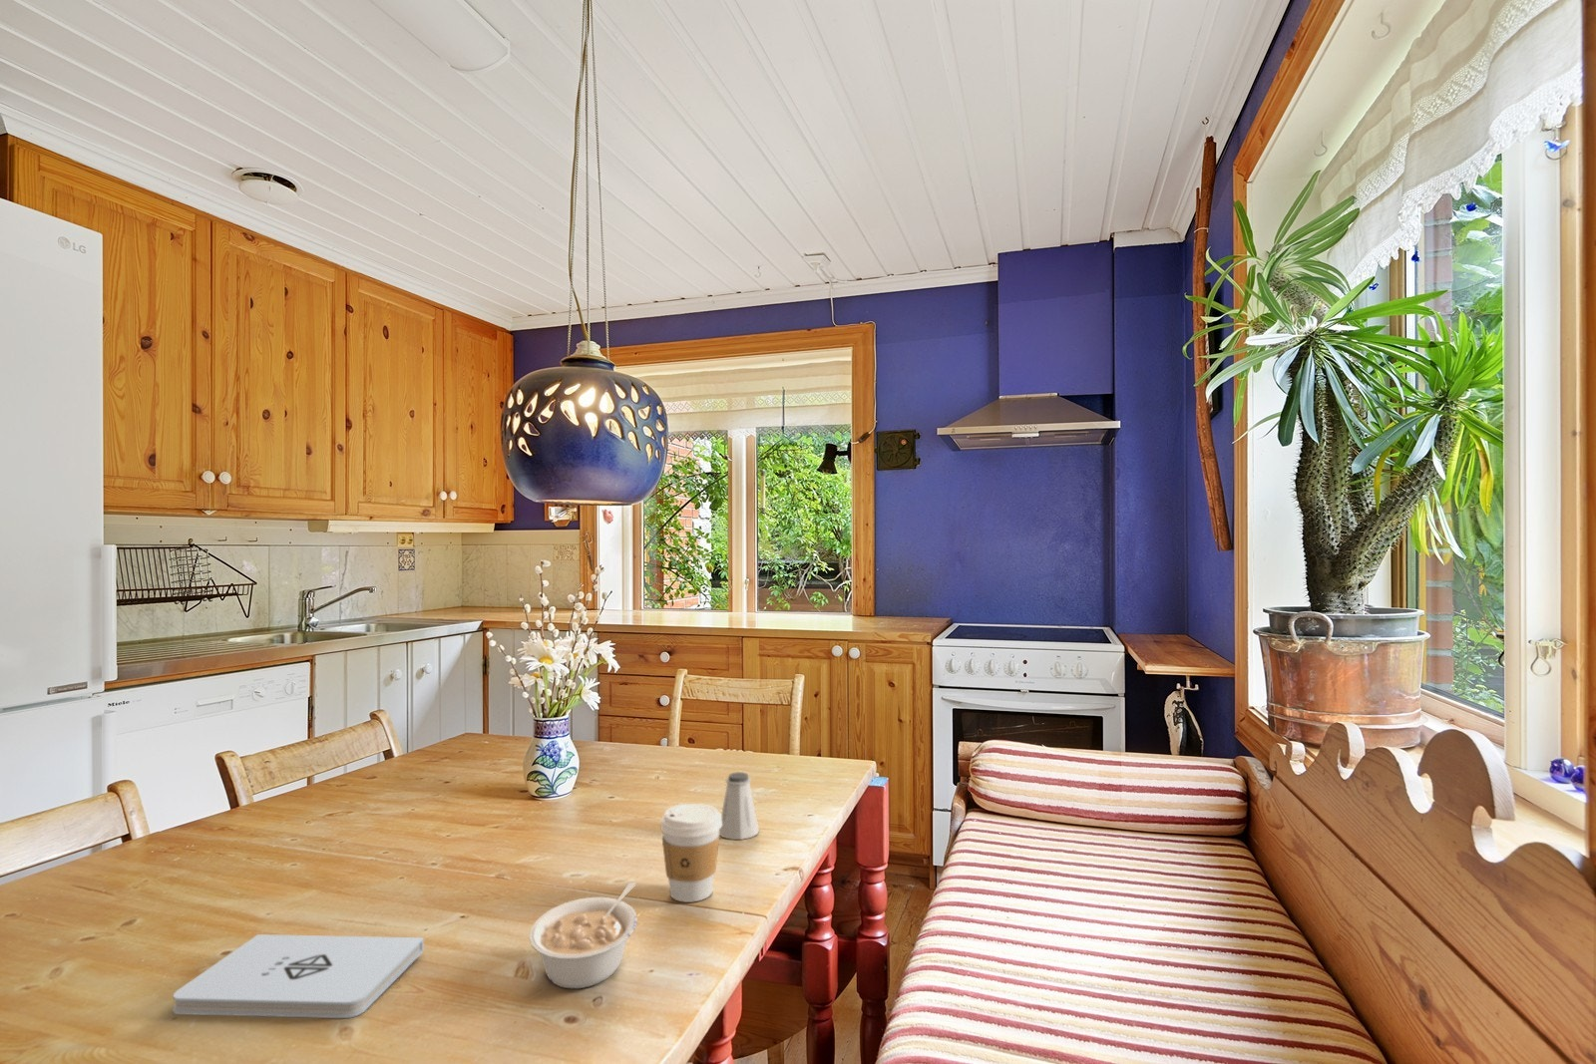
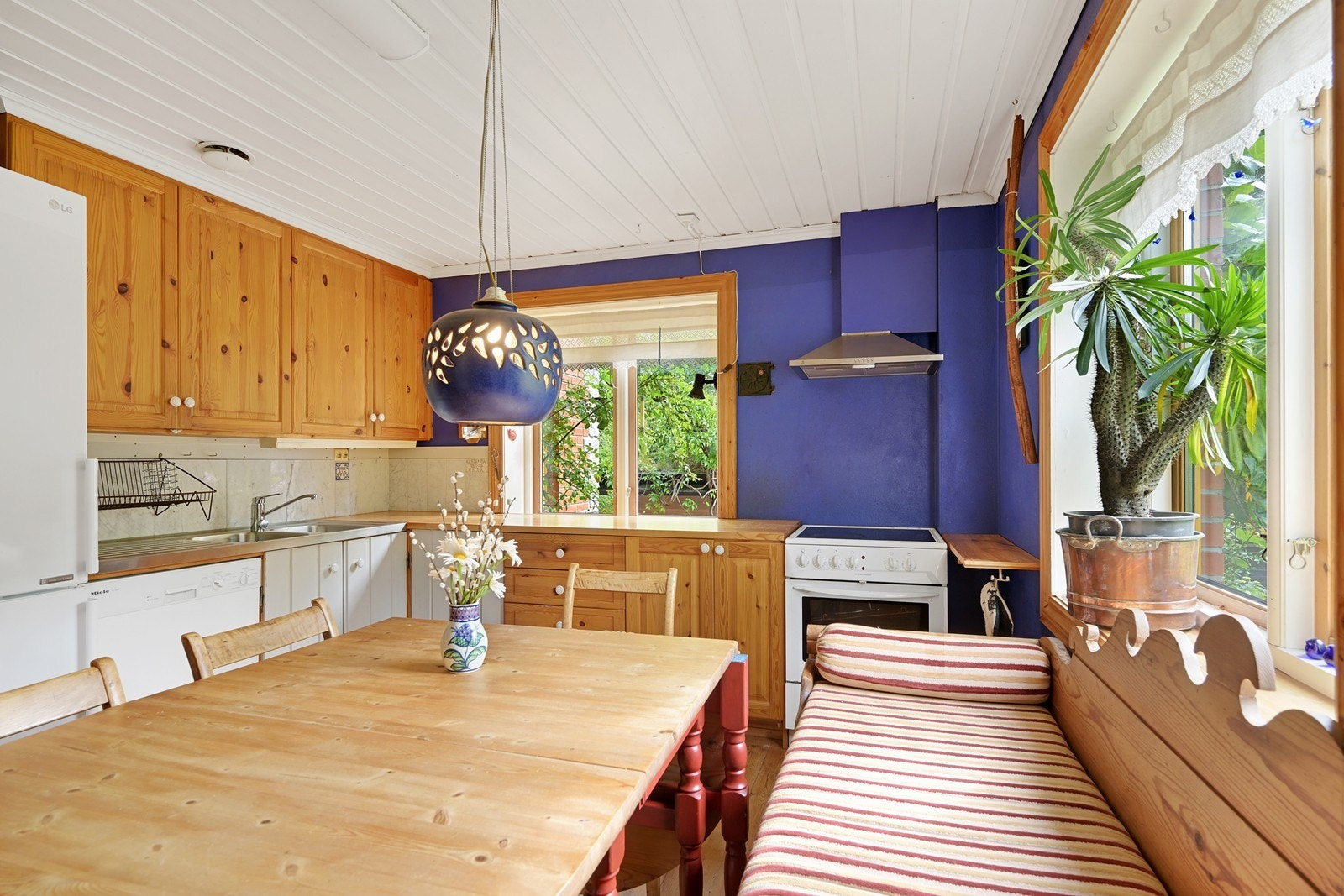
- legume (584, 938)
- notepad (303, 973)
- saltshaker (739, 803)
- coffee cup (691, 850)
